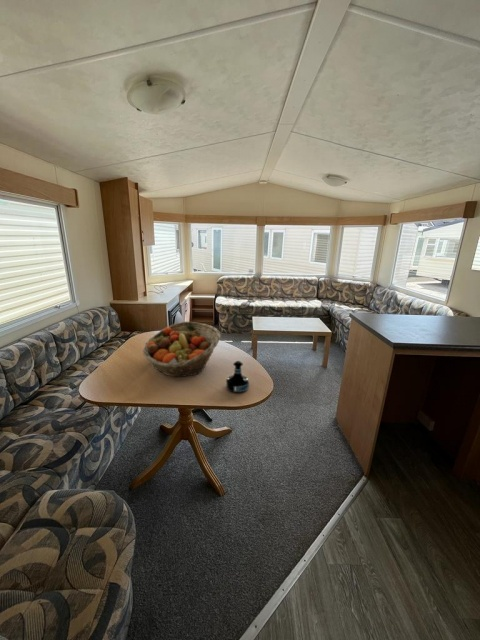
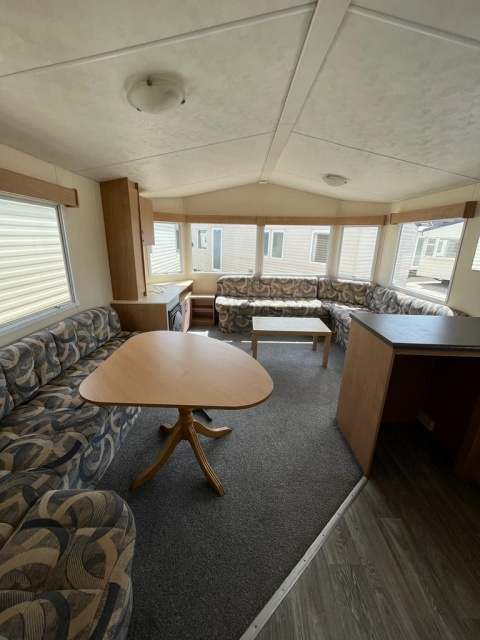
- tequila bottle (237, 375)
- fruit basket (181, 347)
